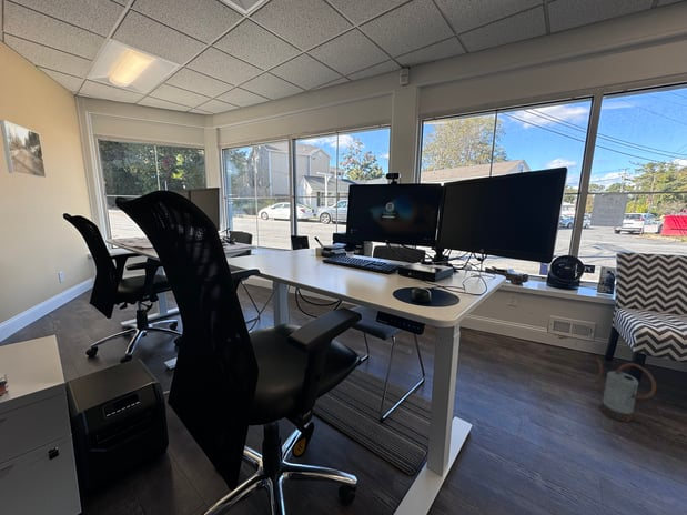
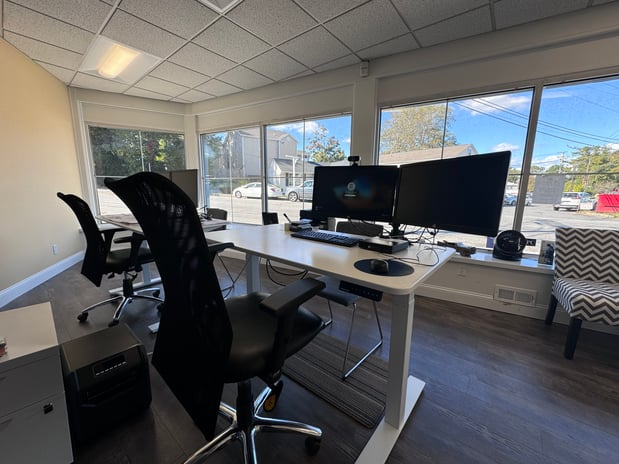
- watering can (620, 386)
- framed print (24, 151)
